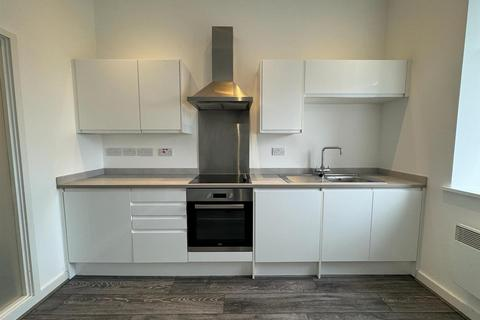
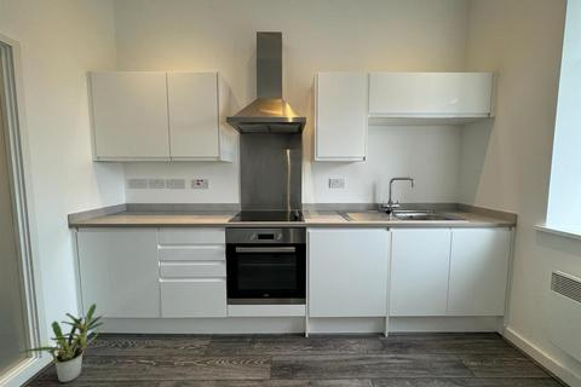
+ potted plant (75, 343)
